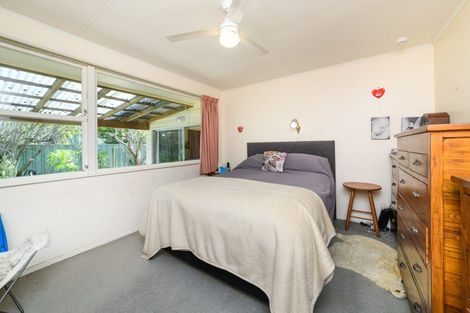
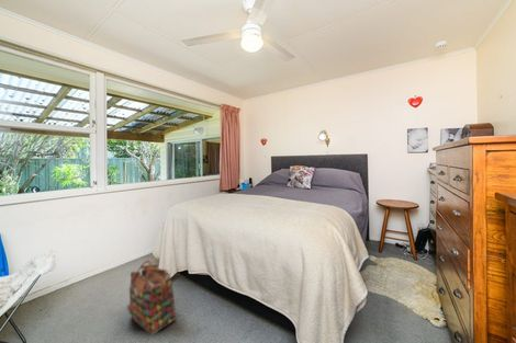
+ backpack (150, 288)
